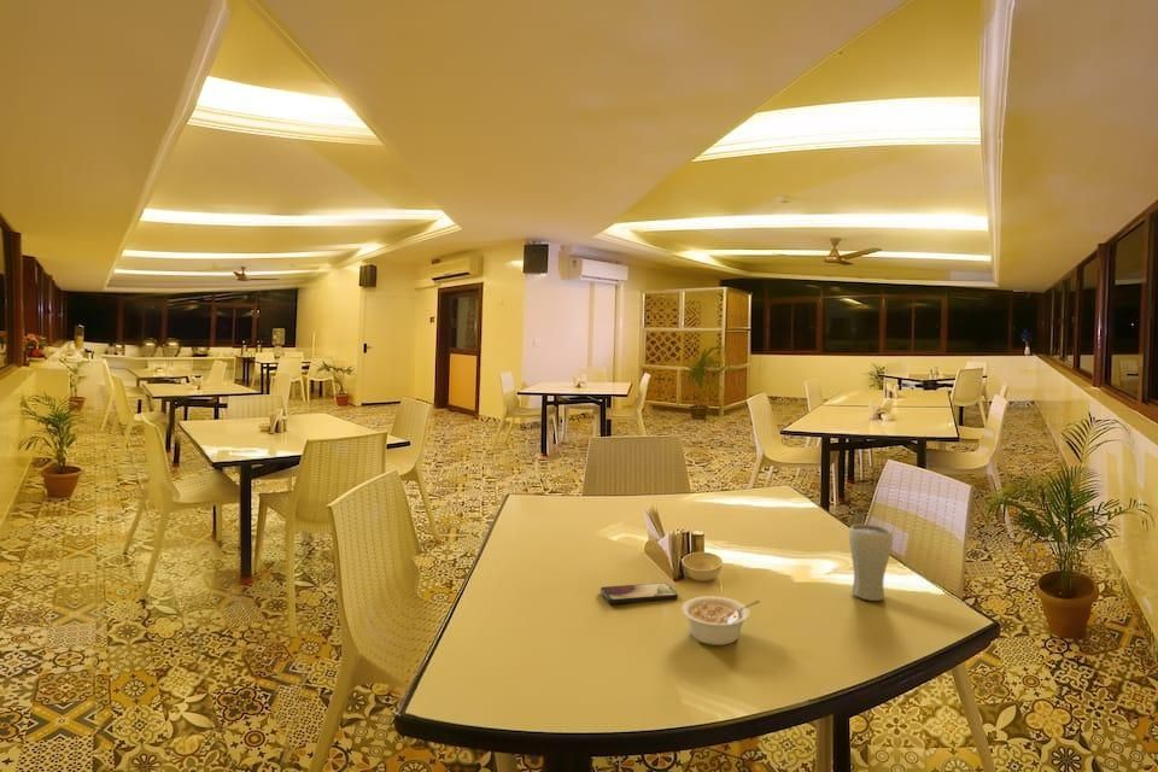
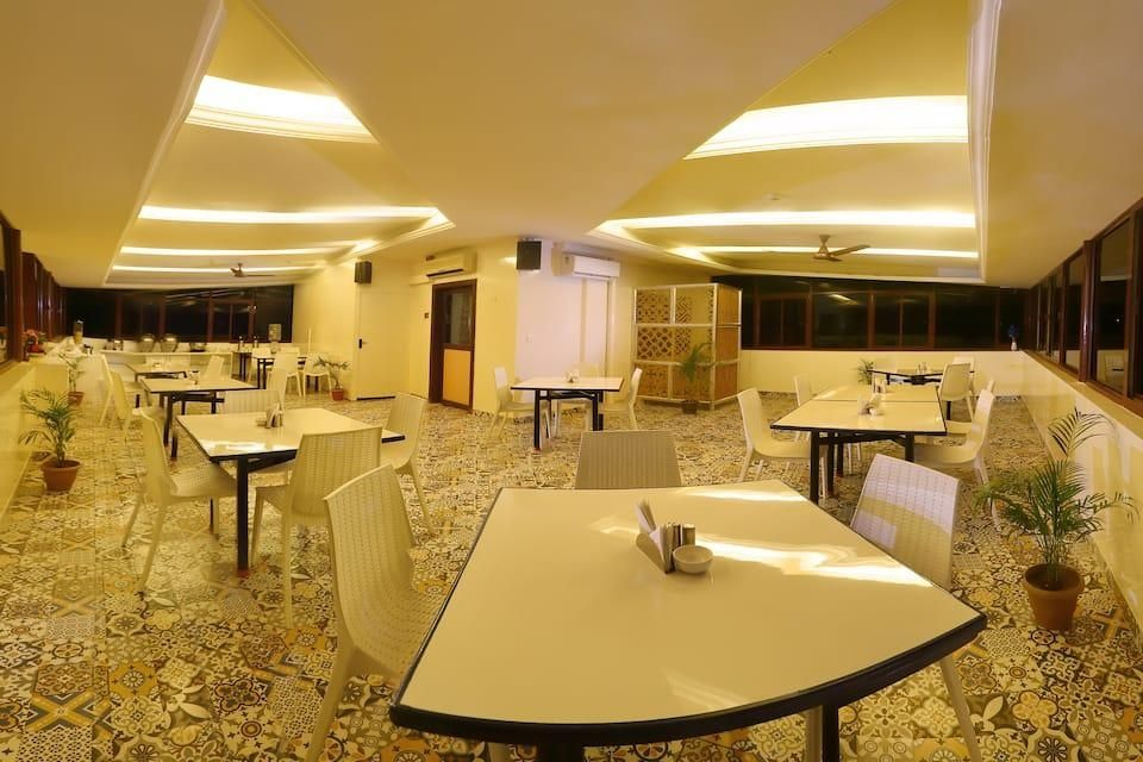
- smartphone (638, 592)
- drinking glass (868, 562)
- legume (715, 618)
